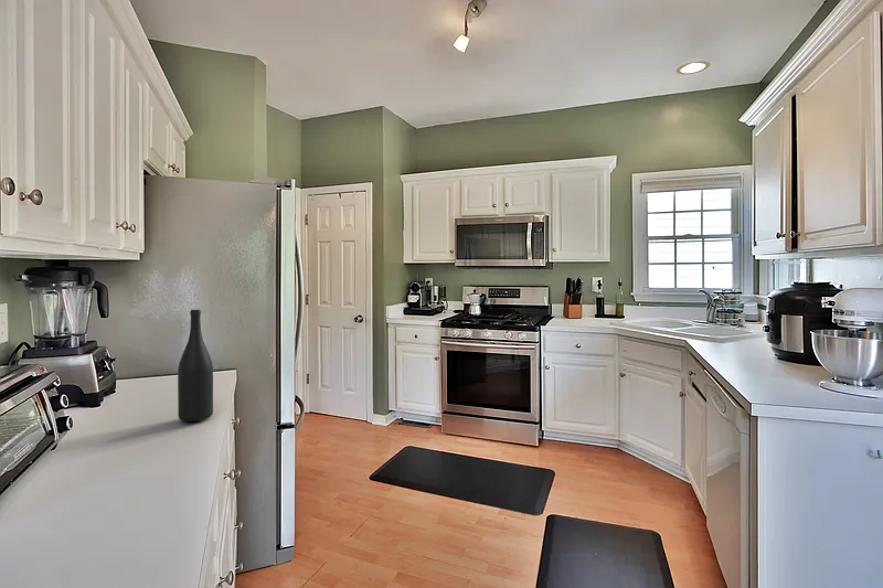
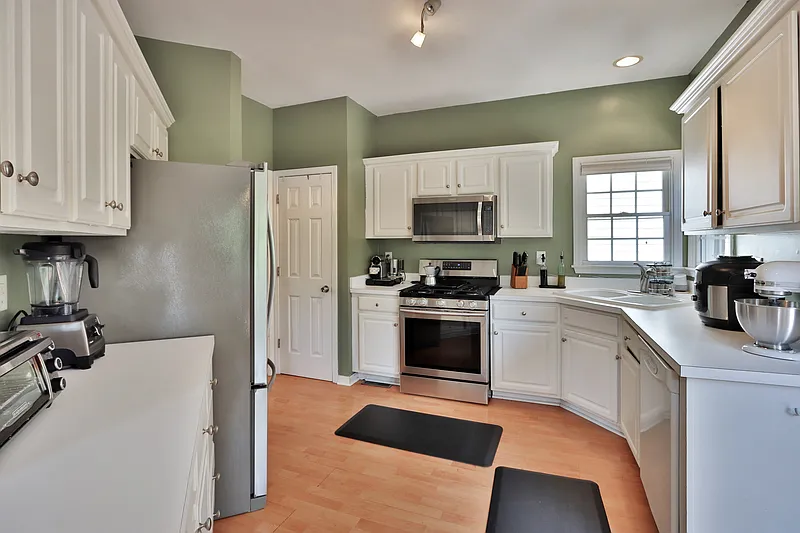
- wine bottle (195, 364)
